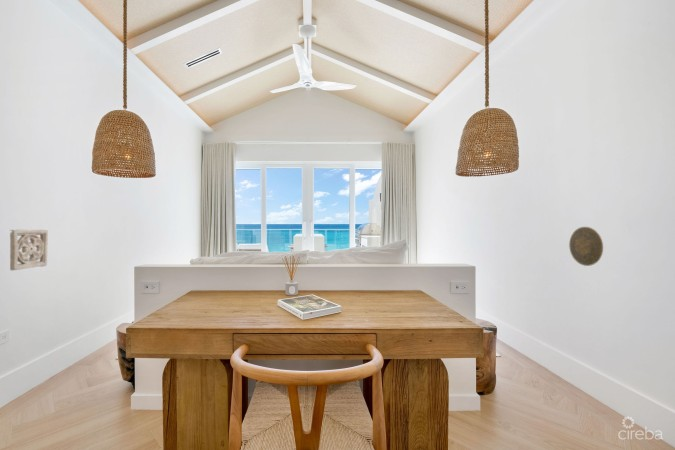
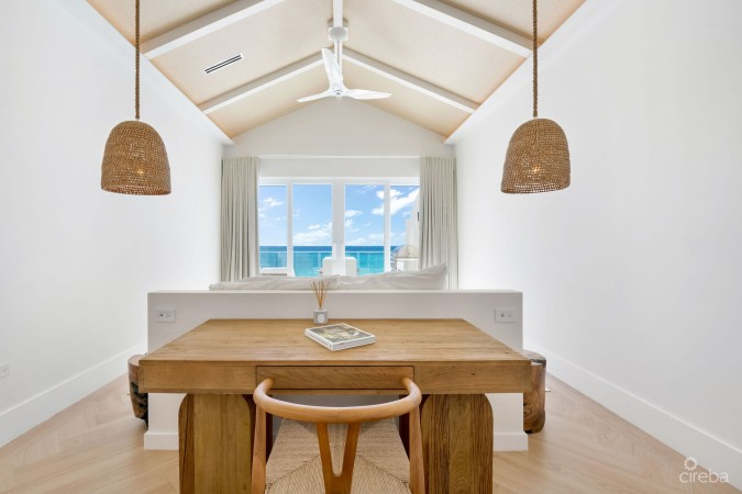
- wall ornament (29, 249)
- decorative plate (583, 246)
